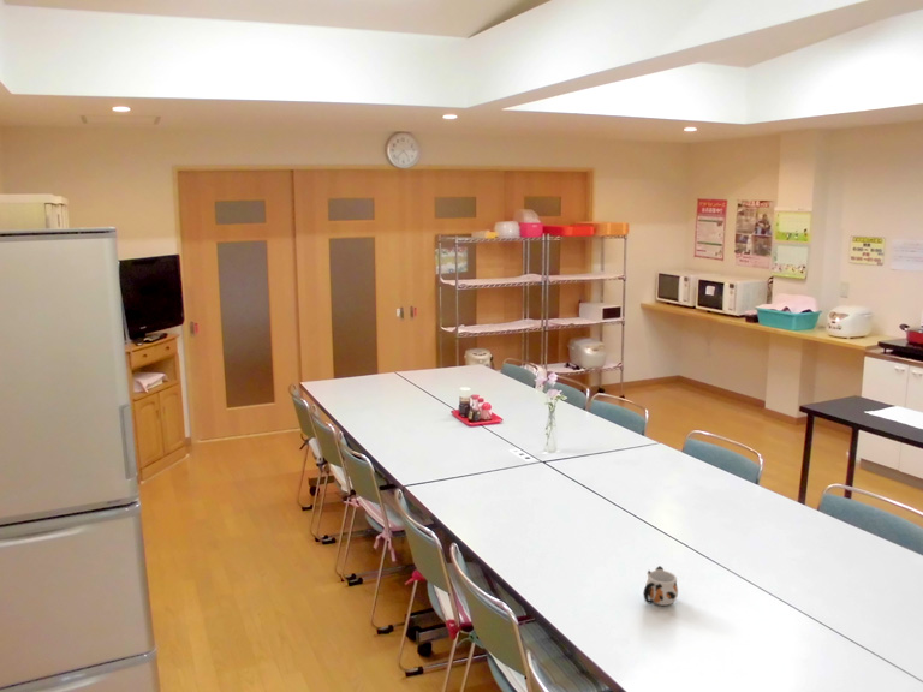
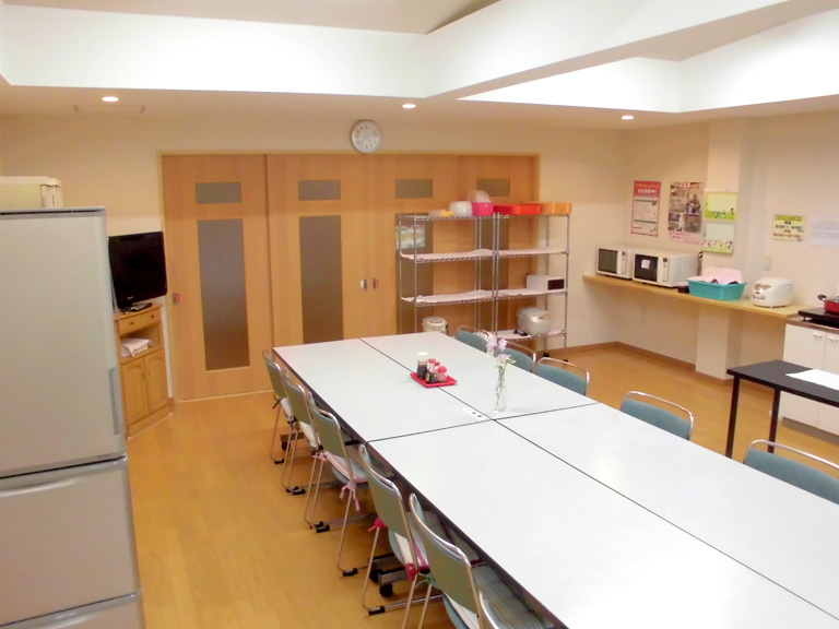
- mug (659, 587)
